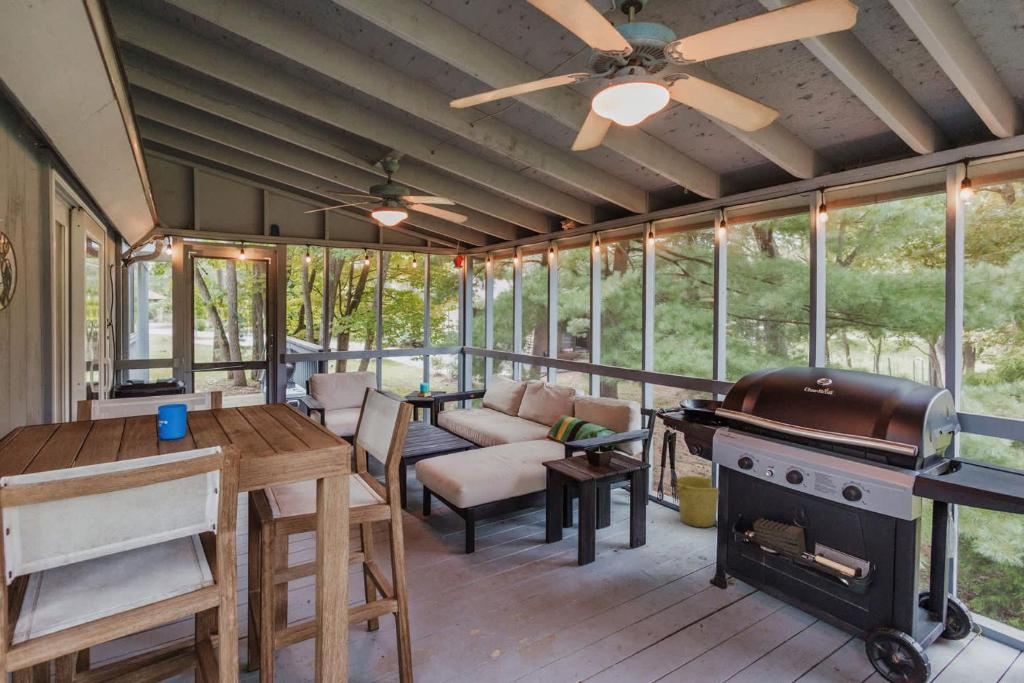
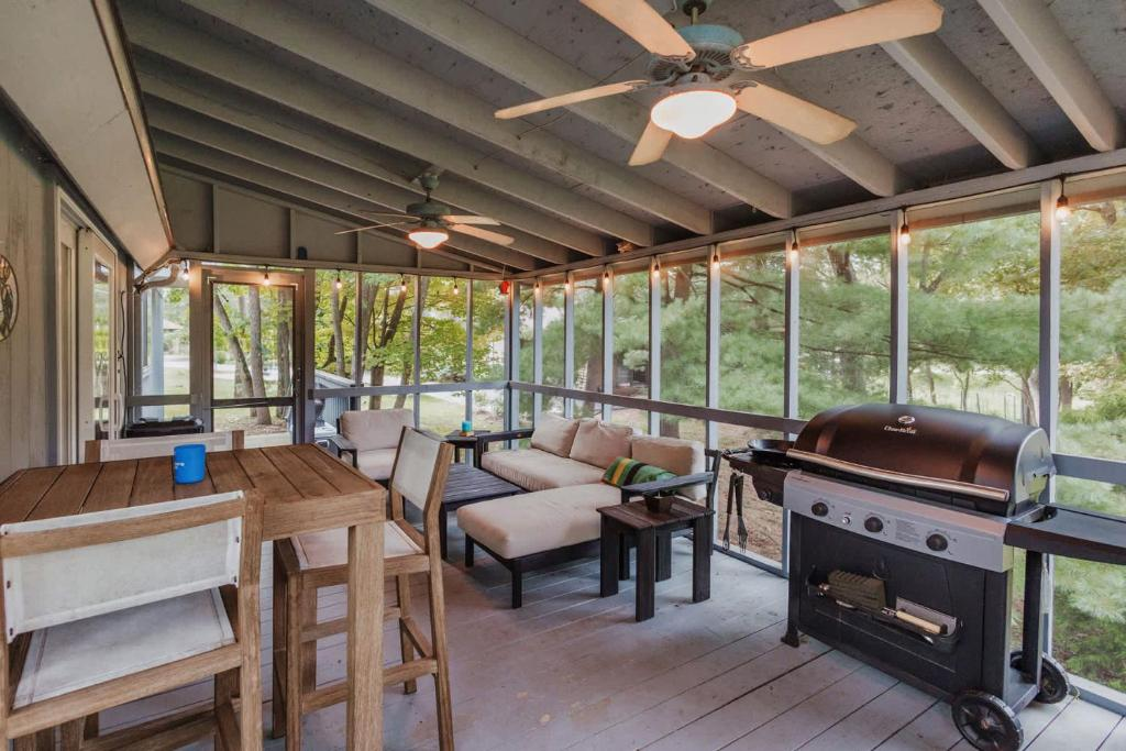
- bucket (697, 502)
